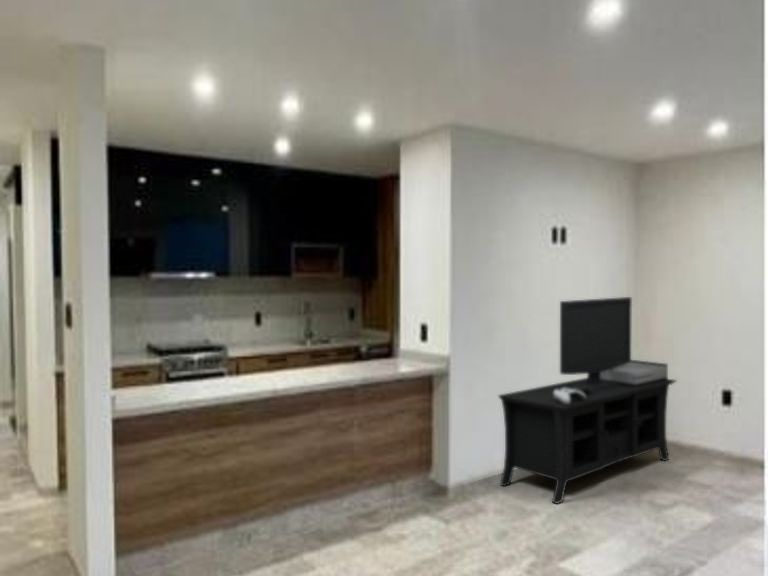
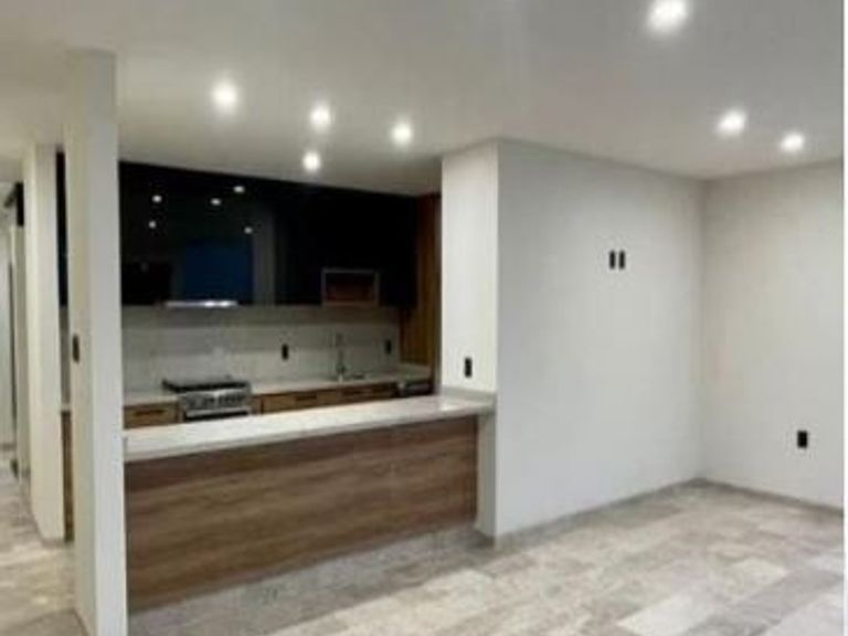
- media console (593, 386)
